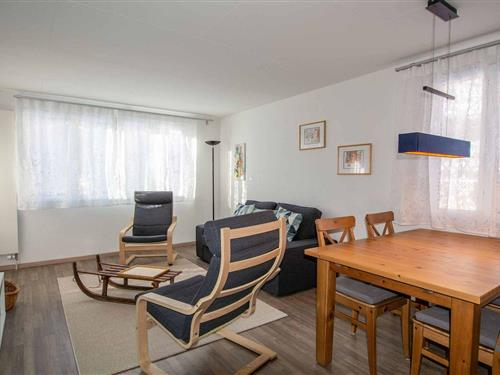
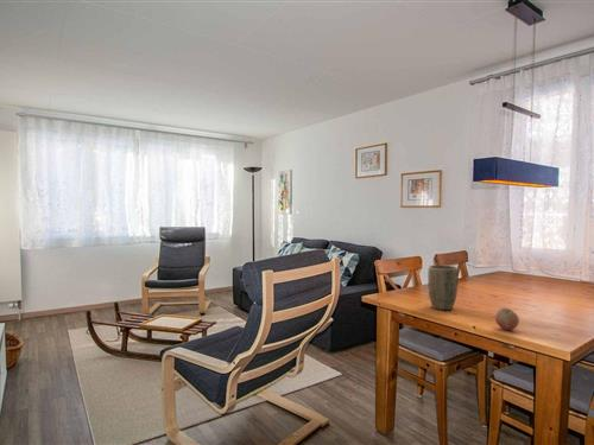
+ fruit (506, 318)
+ plant pot (442, 287)
